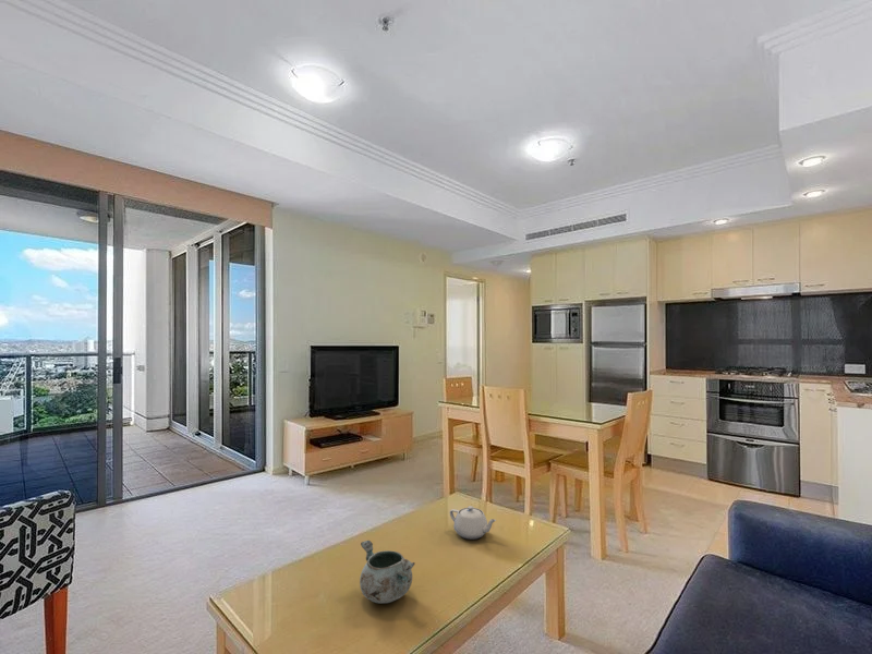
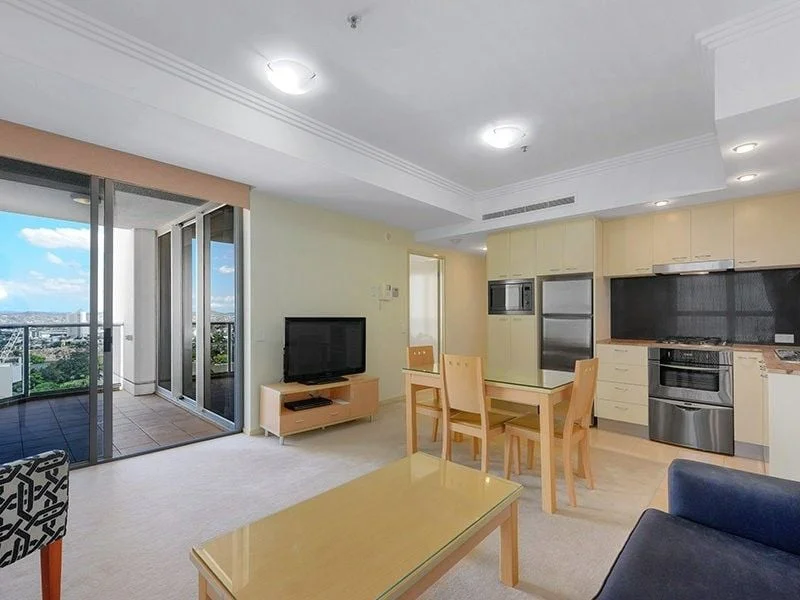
- teapot (472, 520)
- decorative bowl (385, 571)
